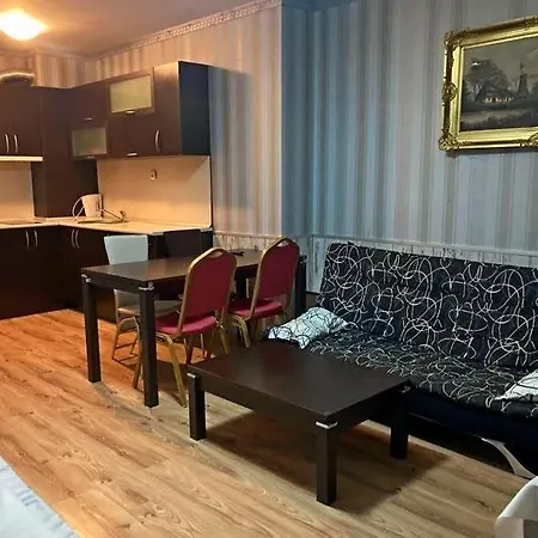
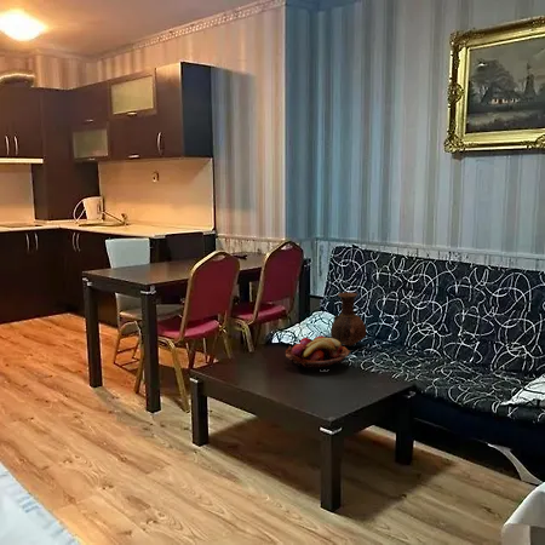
+ vase (348, 320)
+ fruit basket (316, 350)
